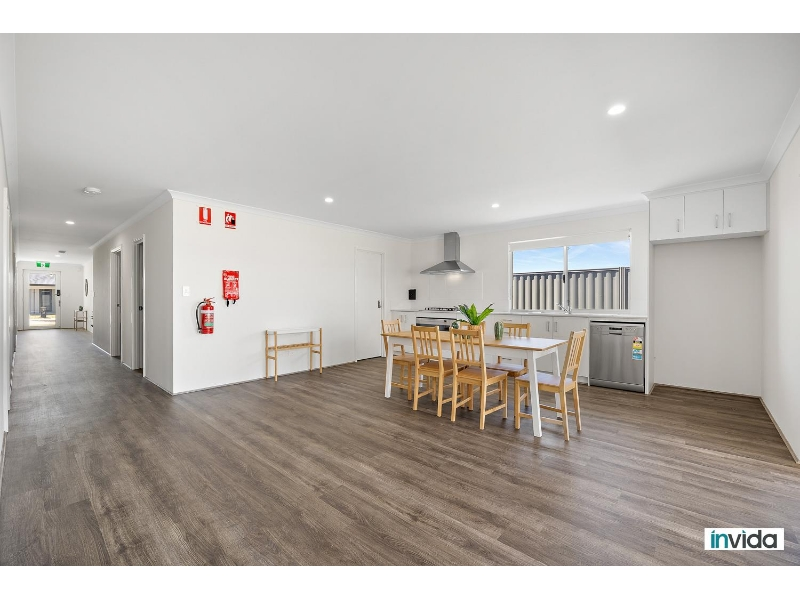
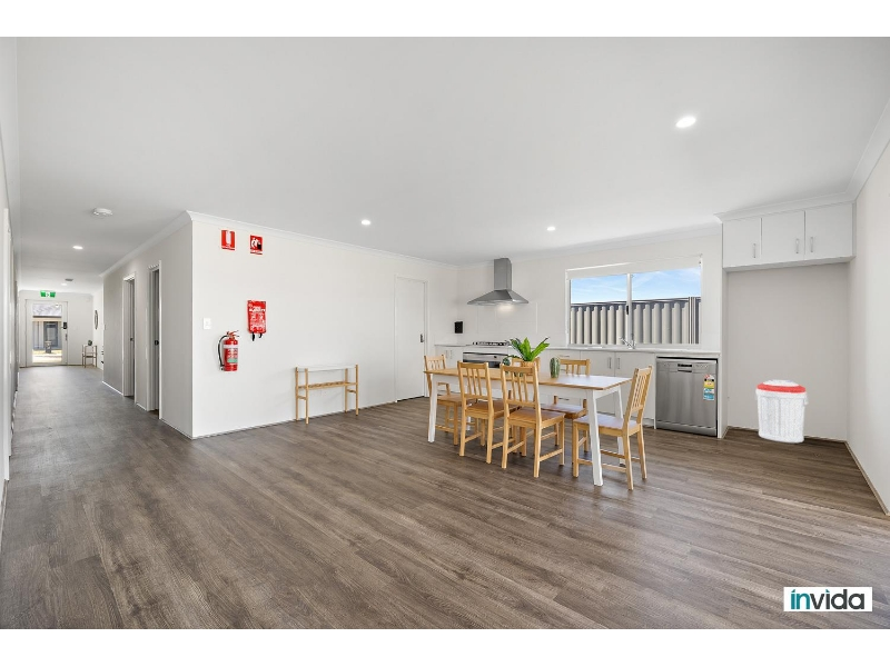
+ trash can (780, 409)
